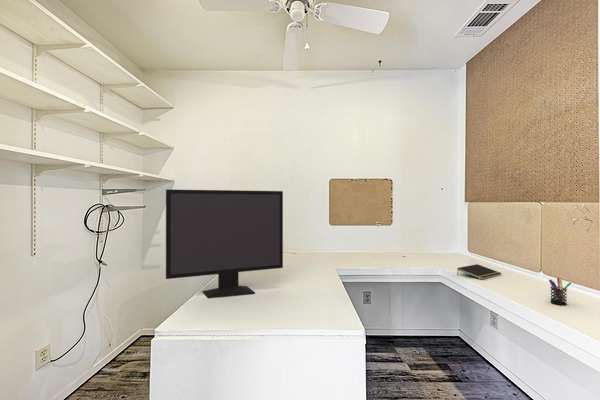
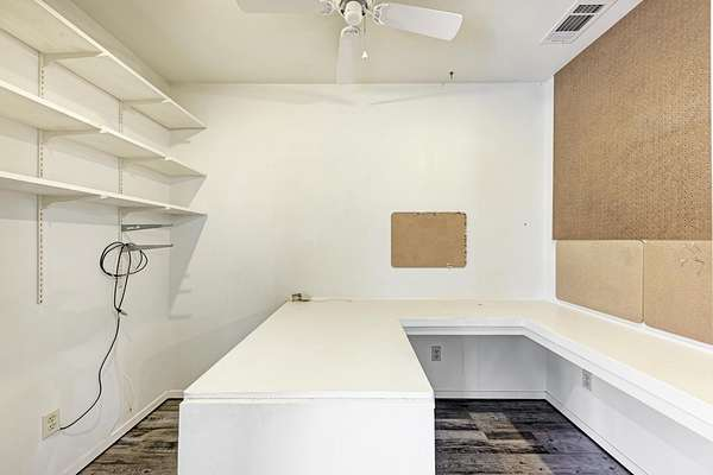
- monitor (228, 241)
- notepad (479, 271)
- pen holder (560, 290)
